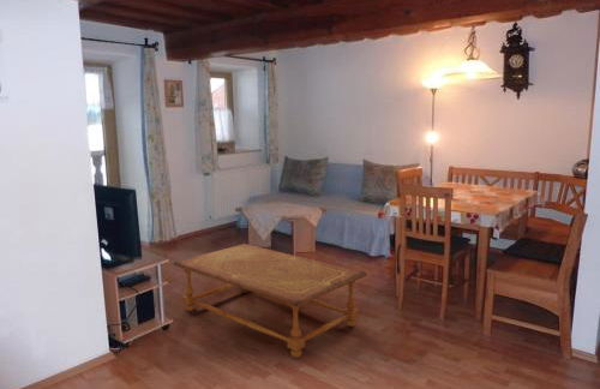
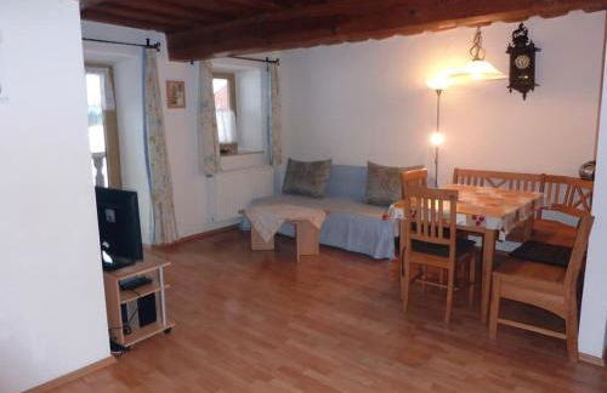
- coffee table (265, 292)
